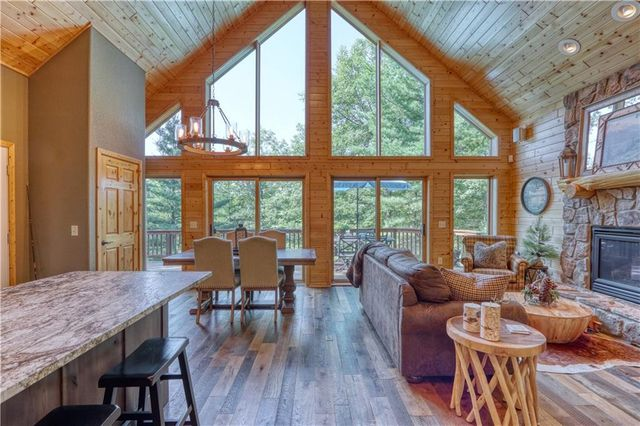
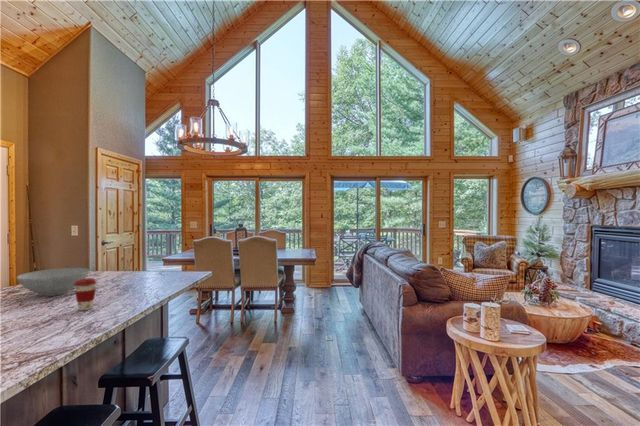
+ bowl (55, 283)
+ coffee cup (85, 294)
